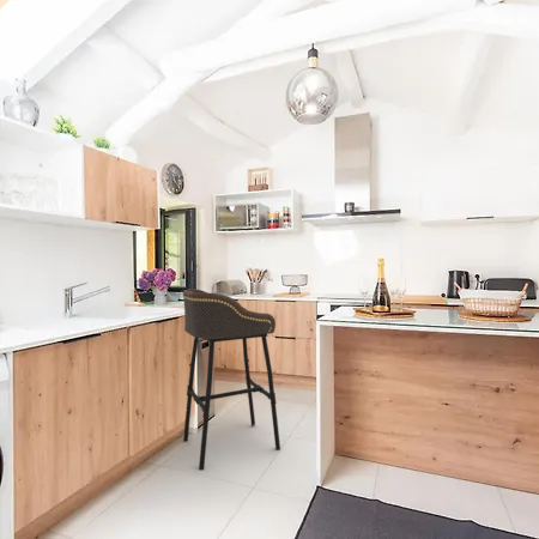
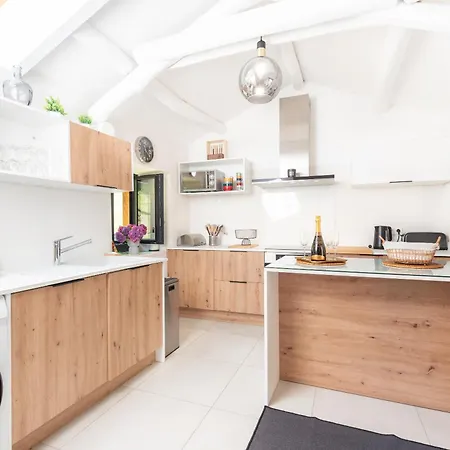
- bar stool (244, 367)
